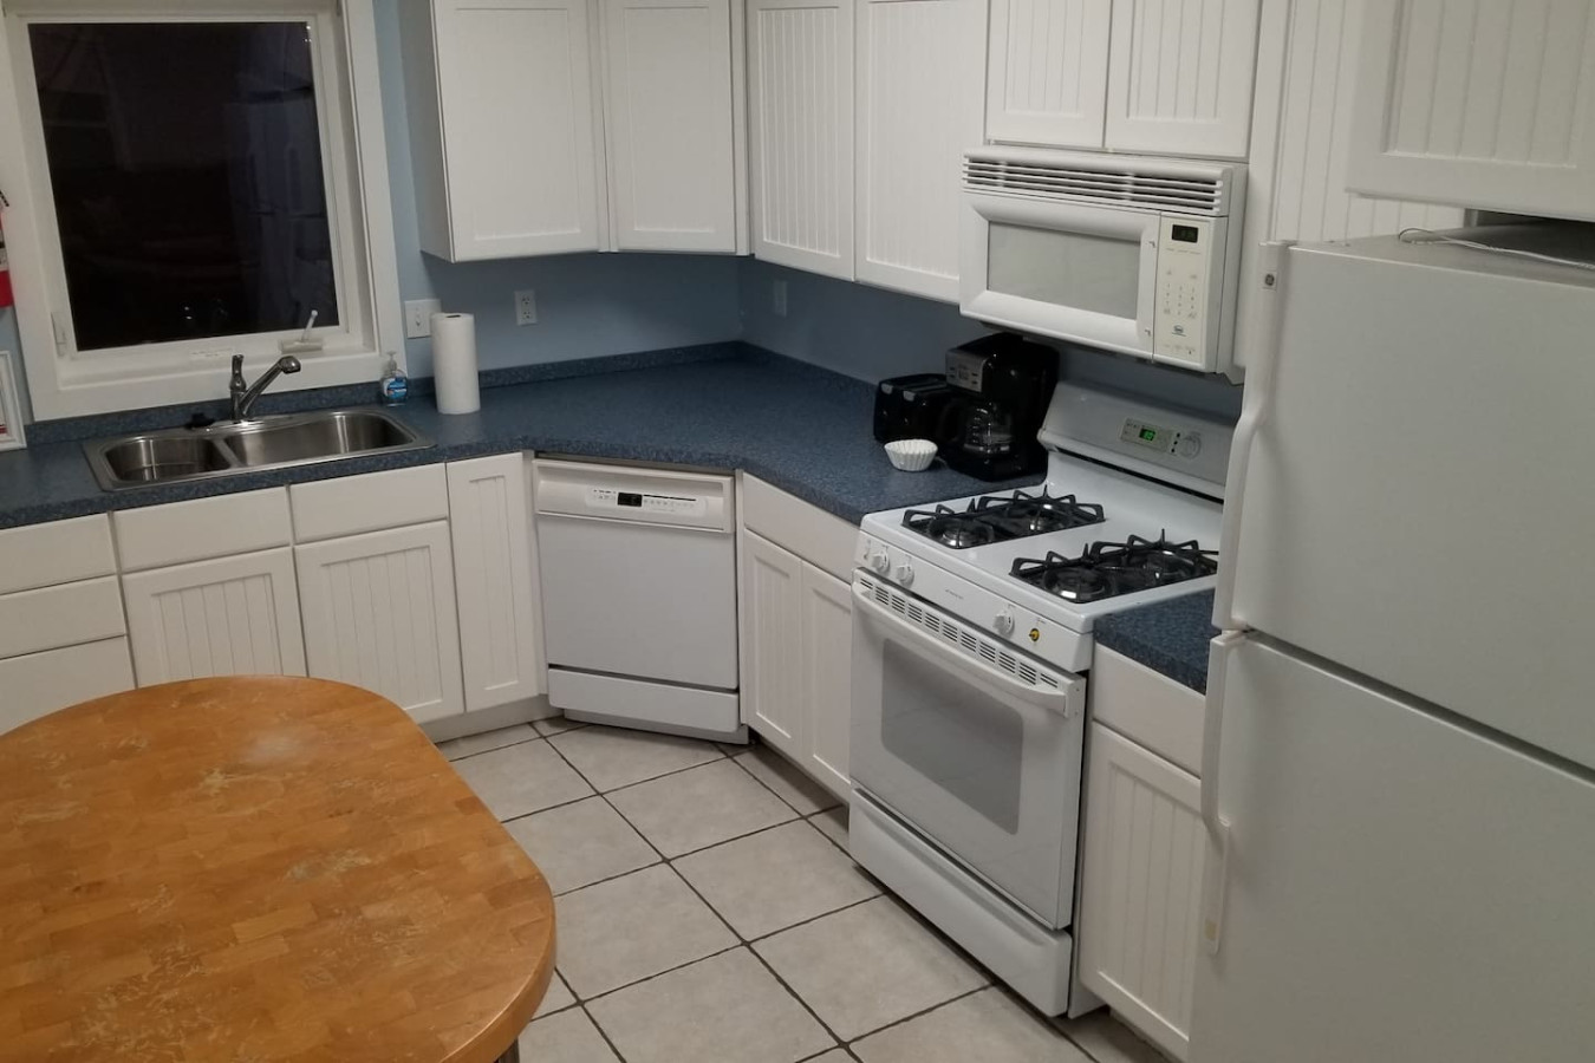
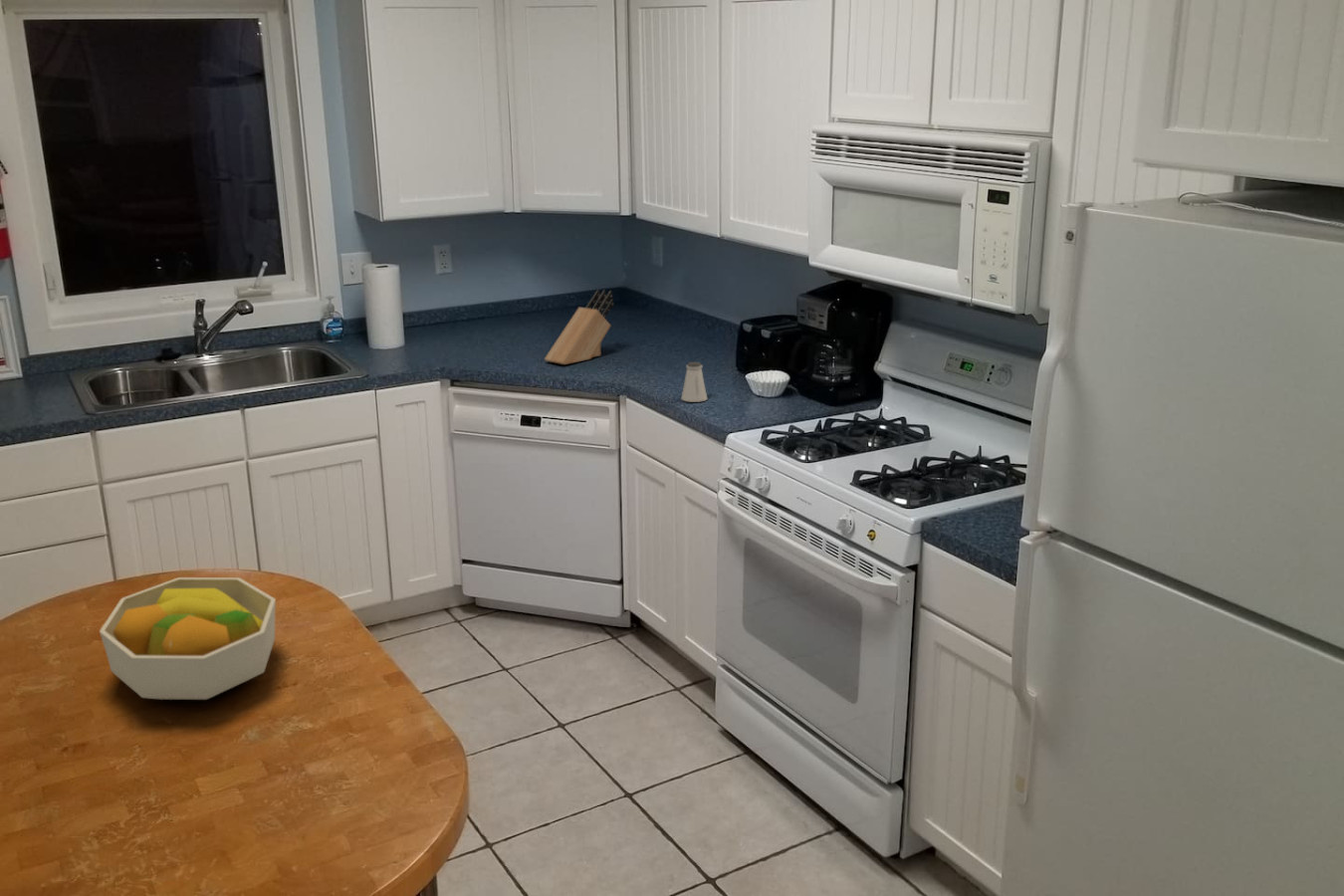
+ fruit bowl (191, 629)
+ knife block (581, 325)
+ saltshaker (694, 380)
